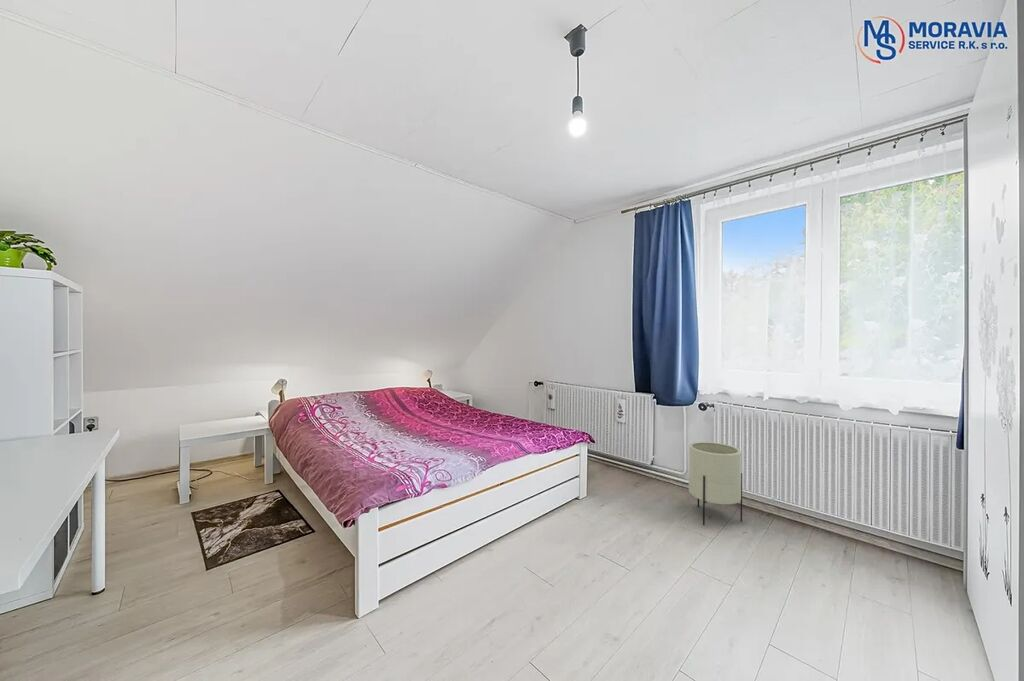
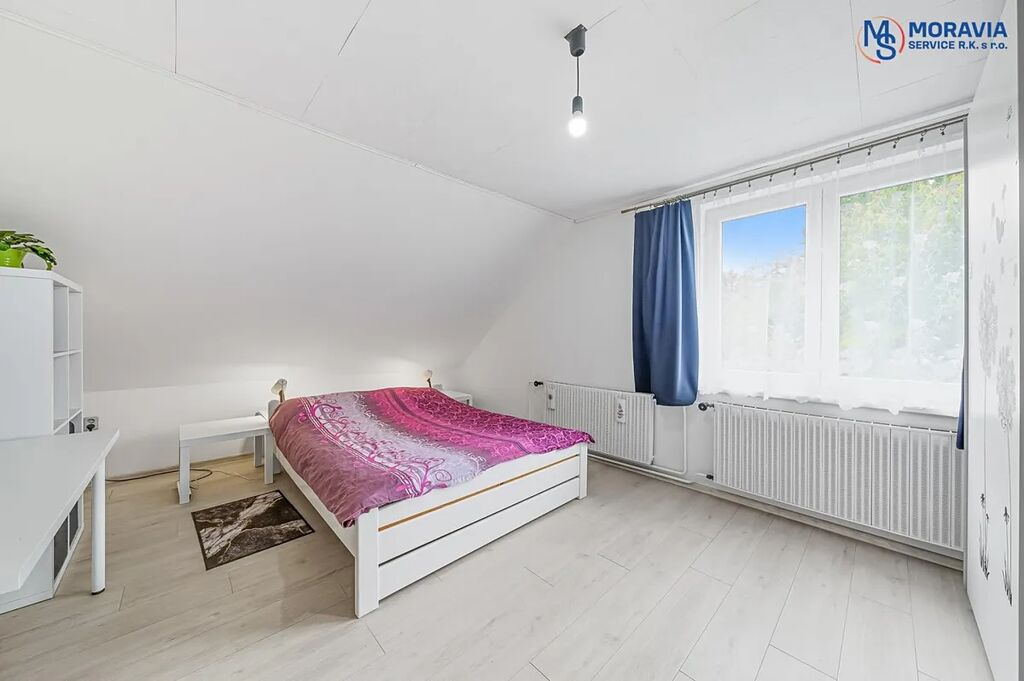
- planter (713, 482)
